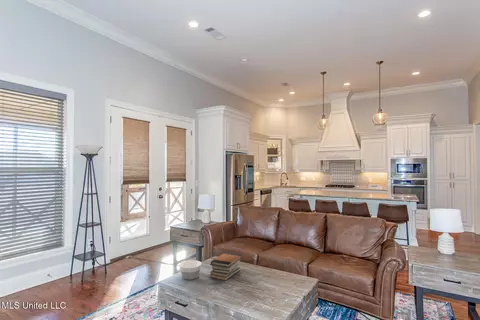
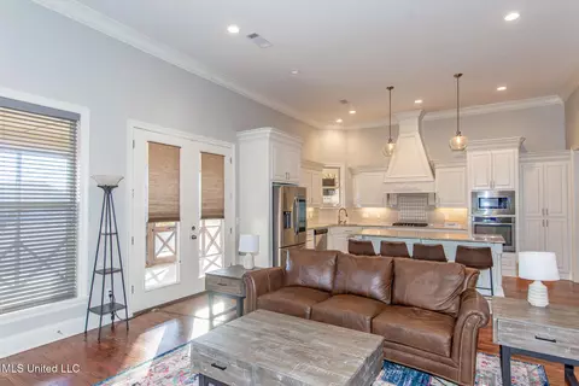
- bowl (190, 270)
- book stack (226, 265)
